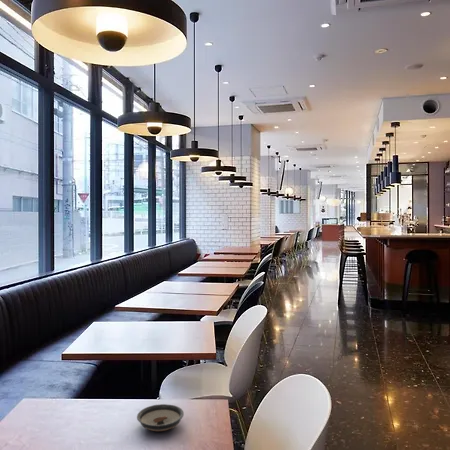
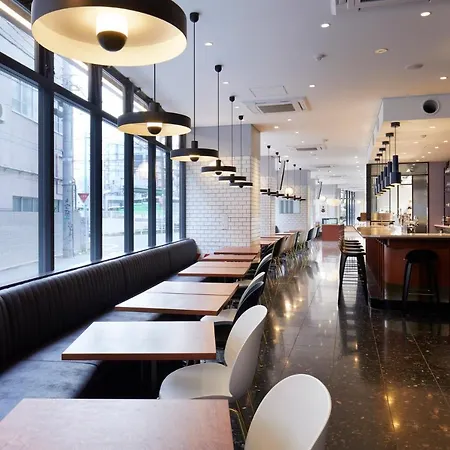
- saucer (160, 419)
